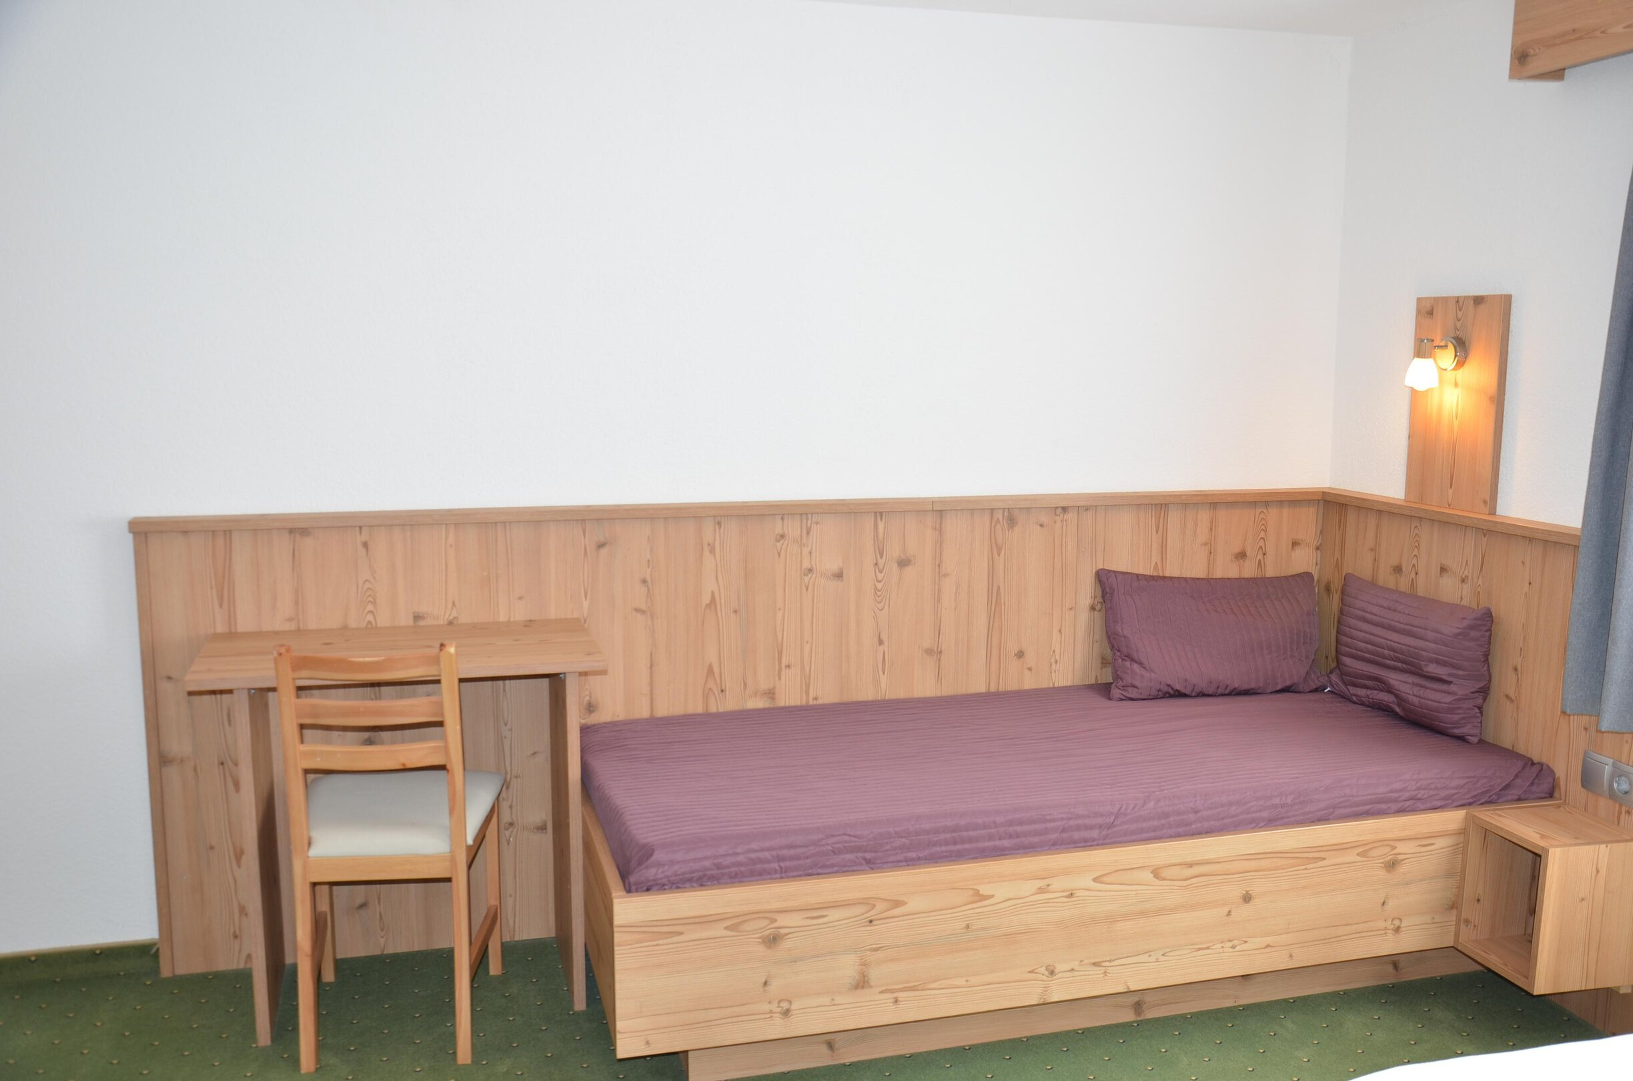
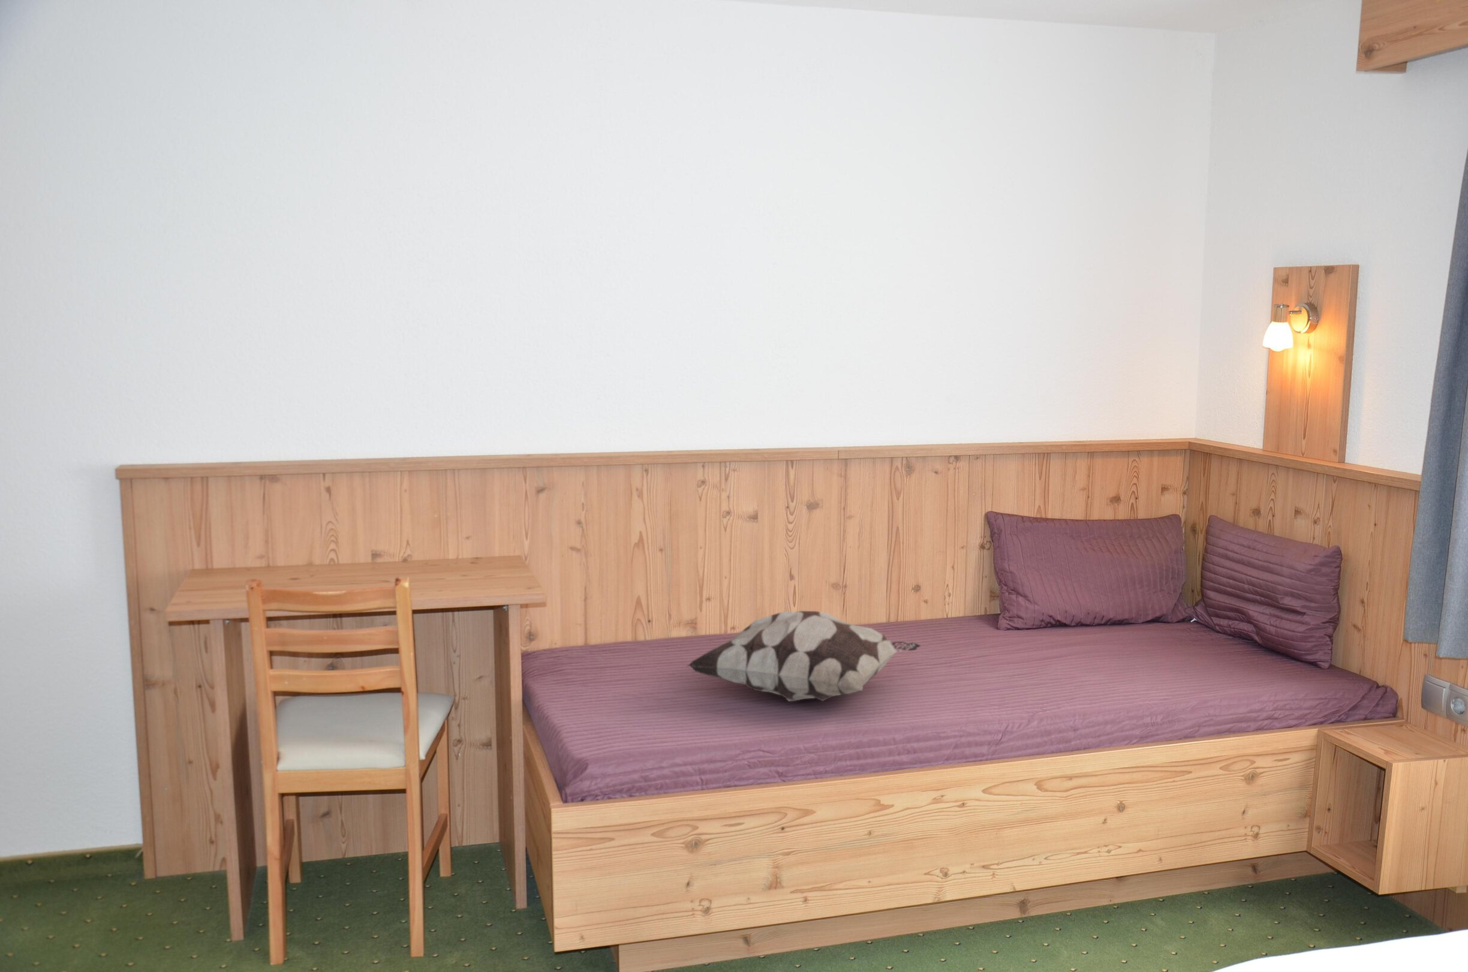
+ decorative pillow (809, 654)
